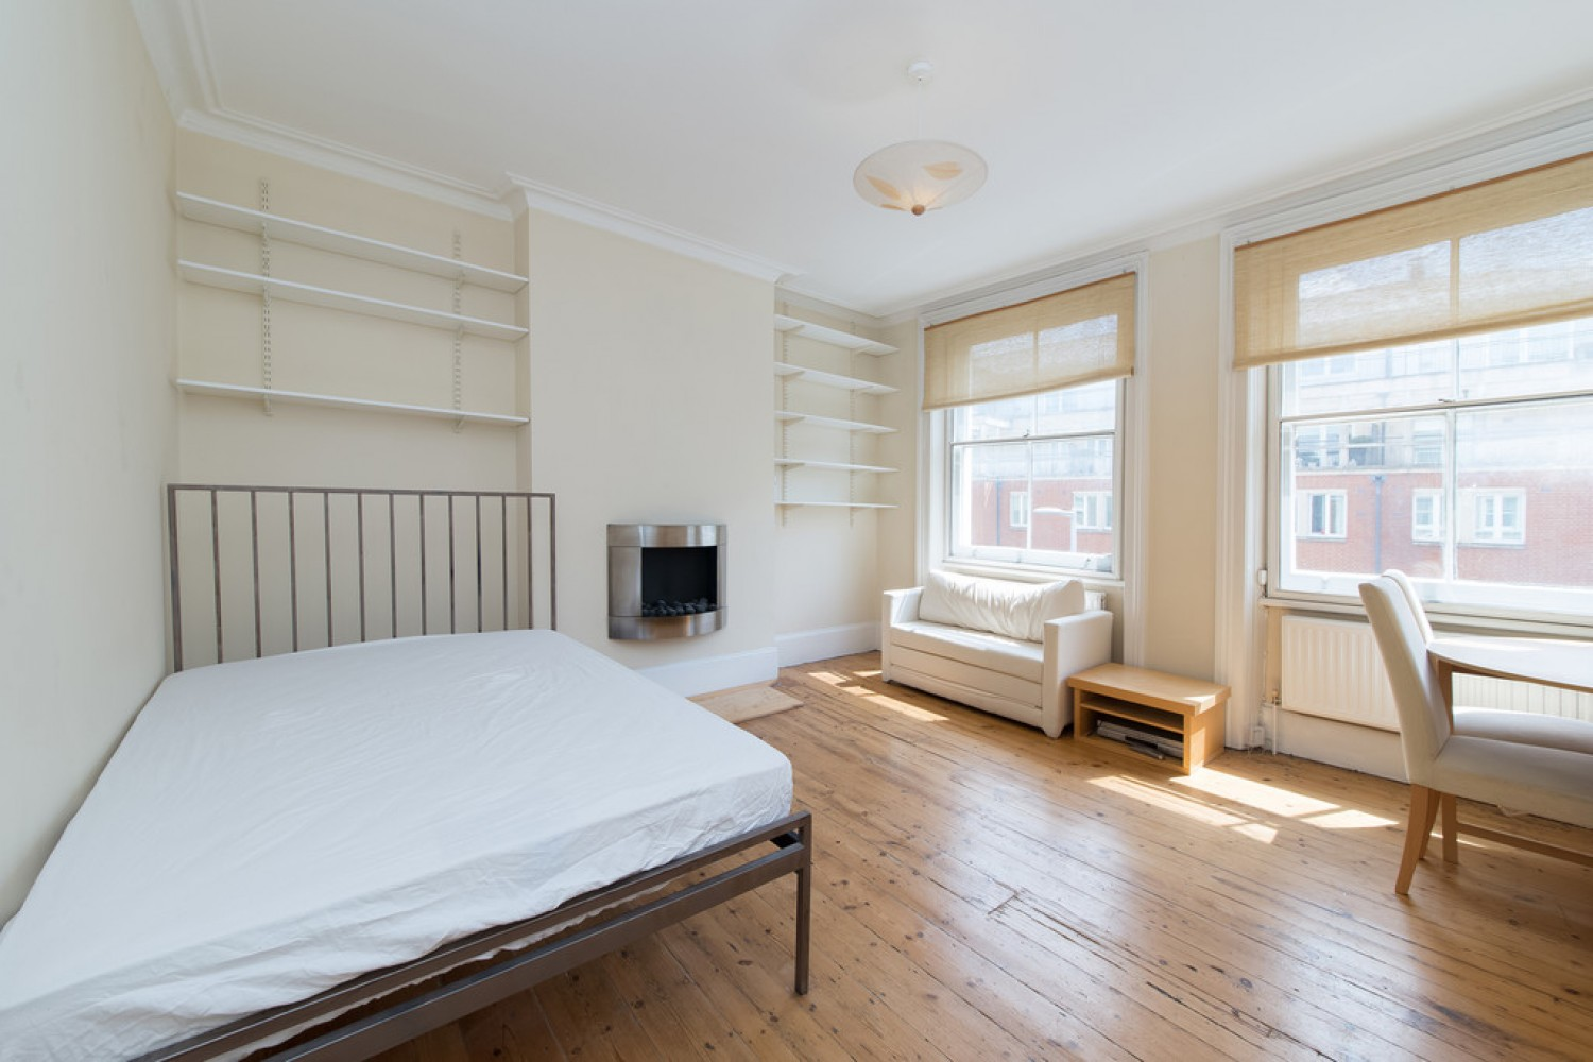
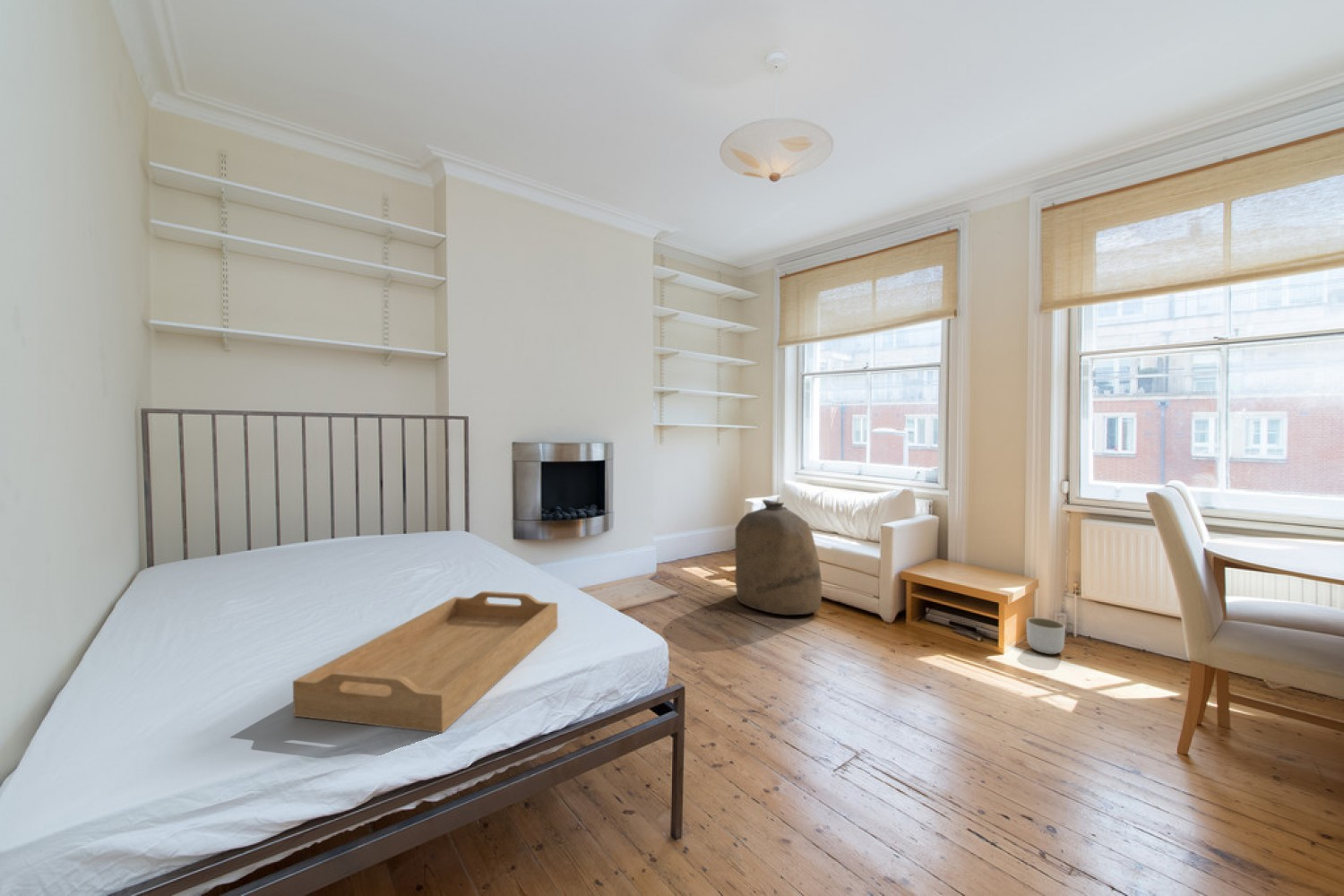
+ planter (1045, 636)
+ bag (775, 553)
+ serving tray (450, 644)
